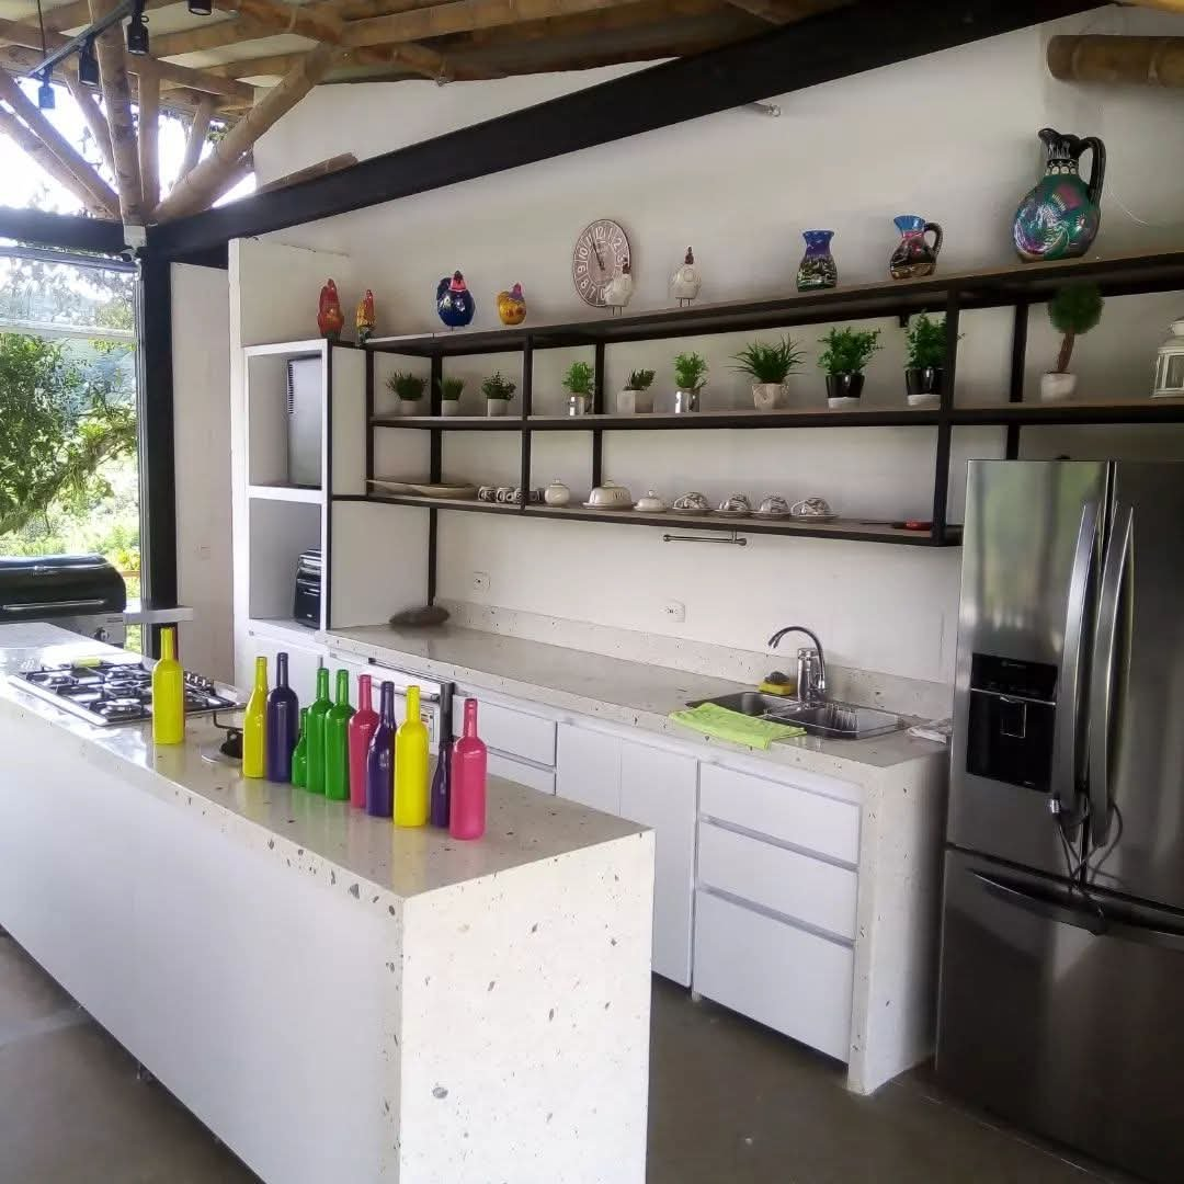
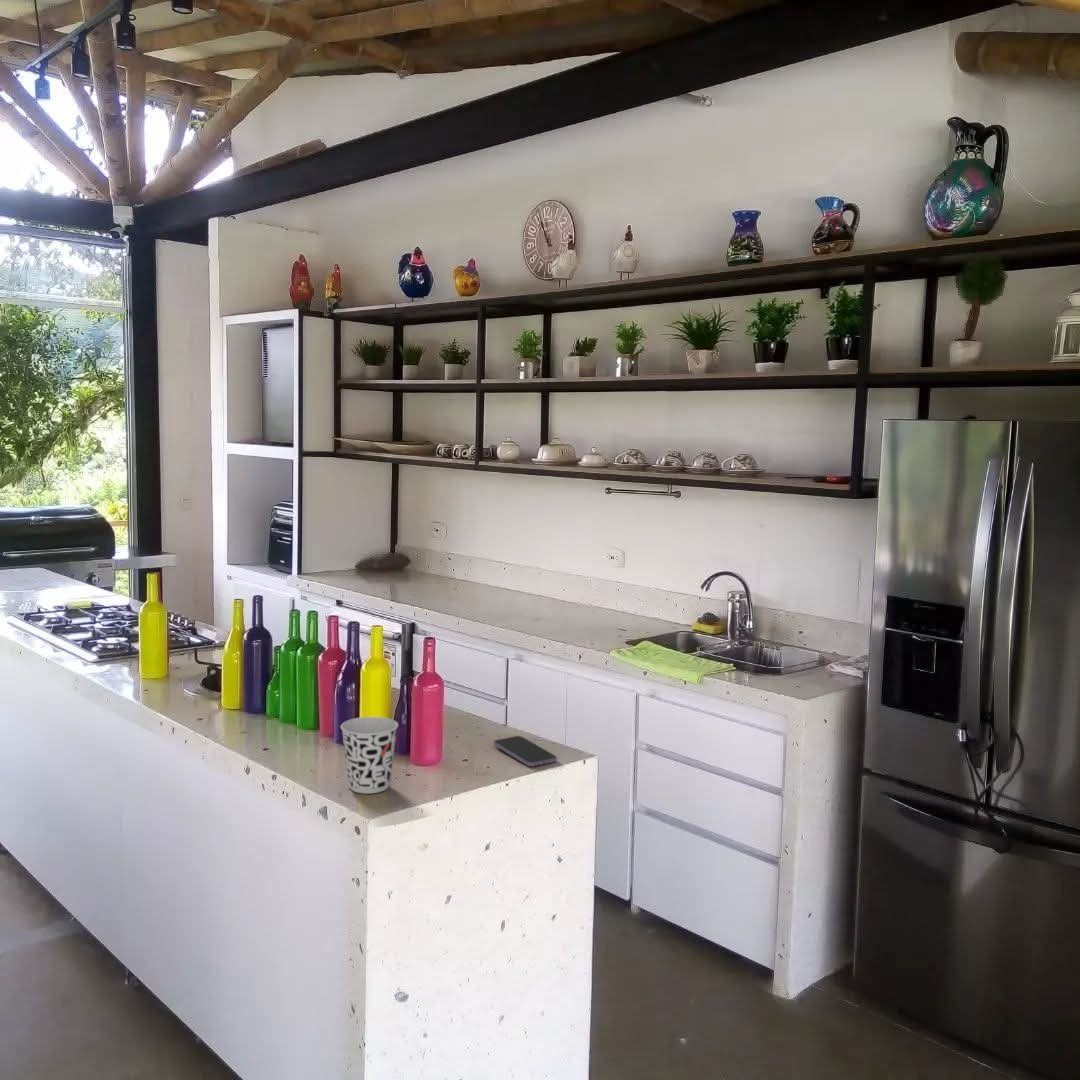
+ cup (369, 755)
+ smartphone (524, 750)
